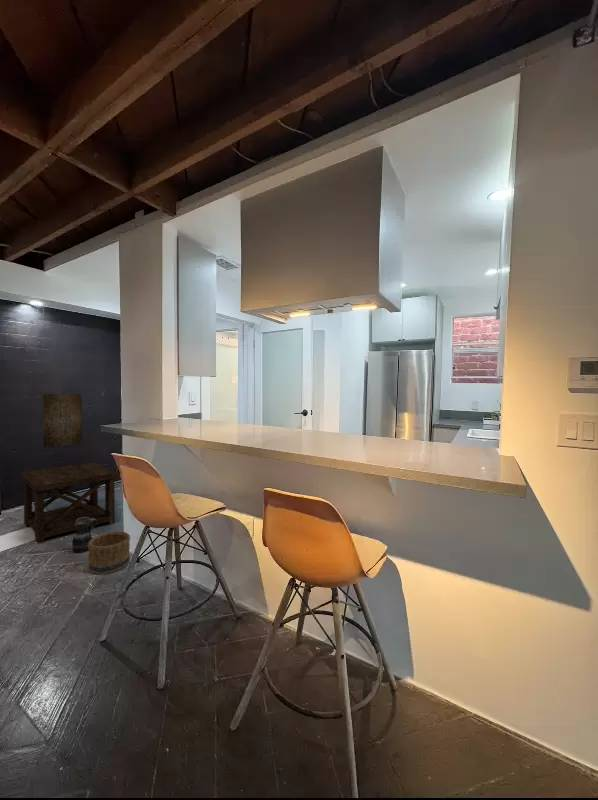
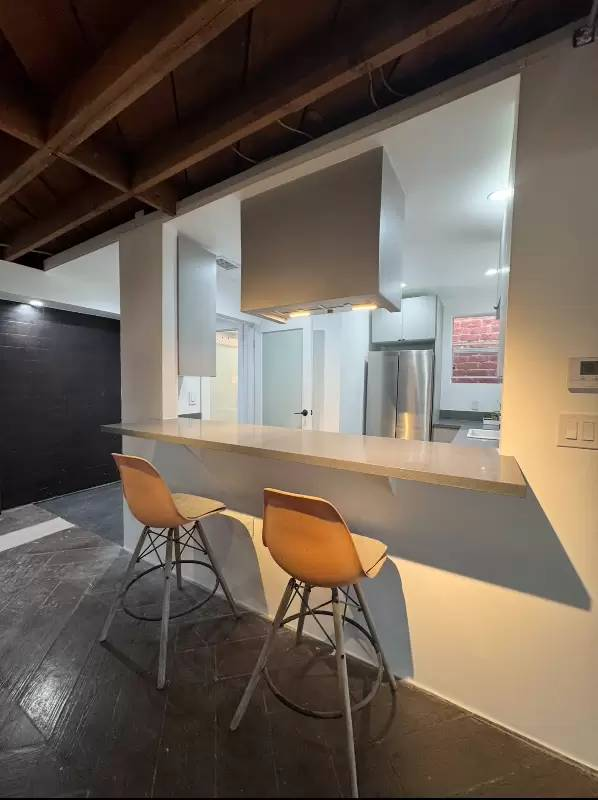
- ceramic jug (84, 533)
- side table (69, 498)
- wall art (63, 419)
- basket (109, 551)
